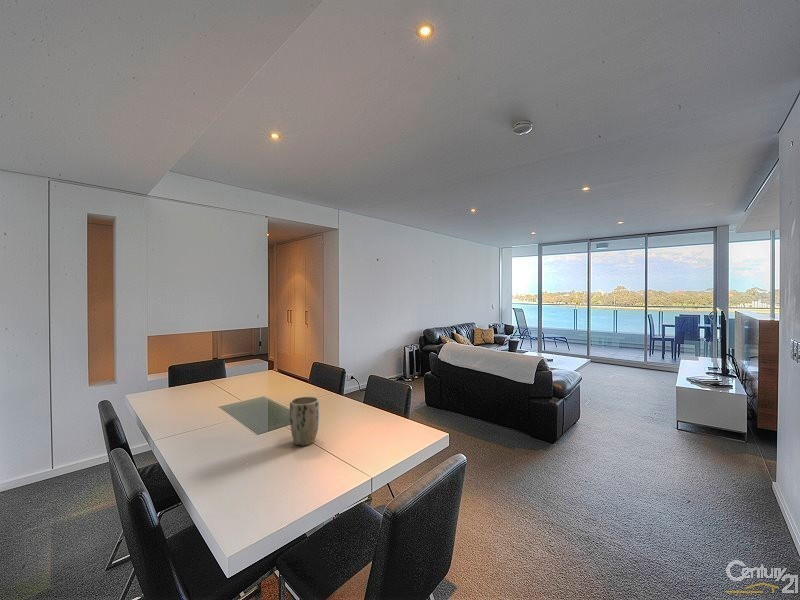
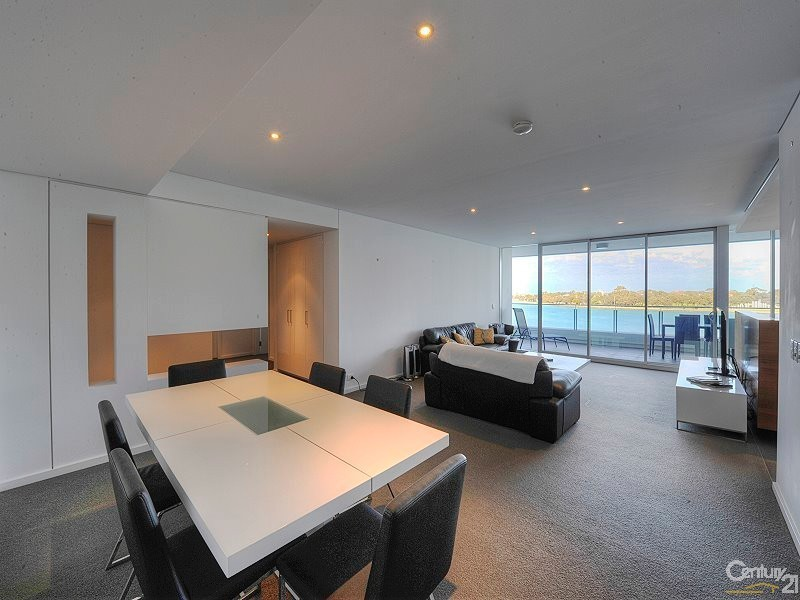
- plant pot (304, 420)
